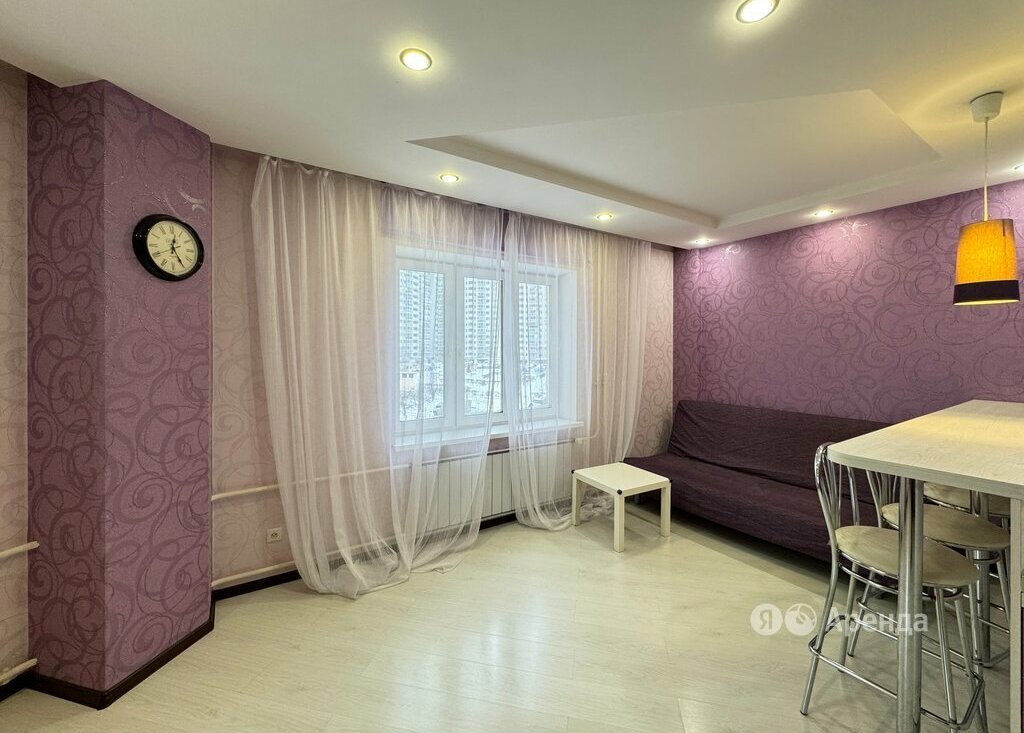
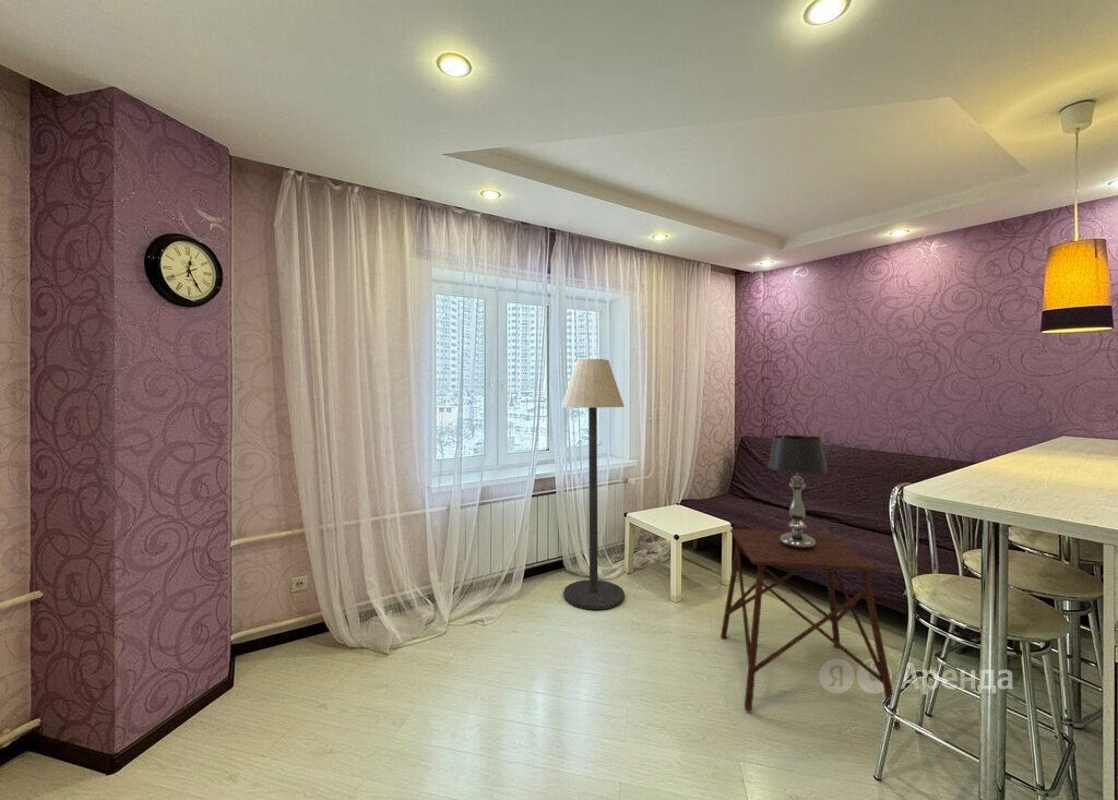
+ side table (797, 610)
+ table lamp (797, 490)
+ floor lamp (593, 477)
